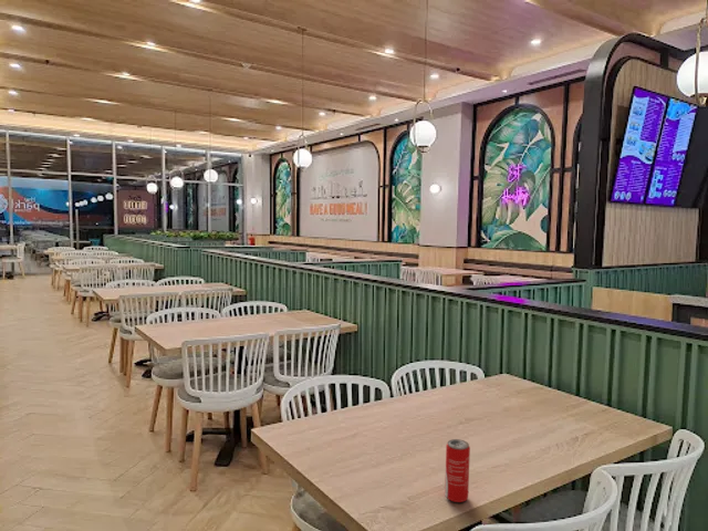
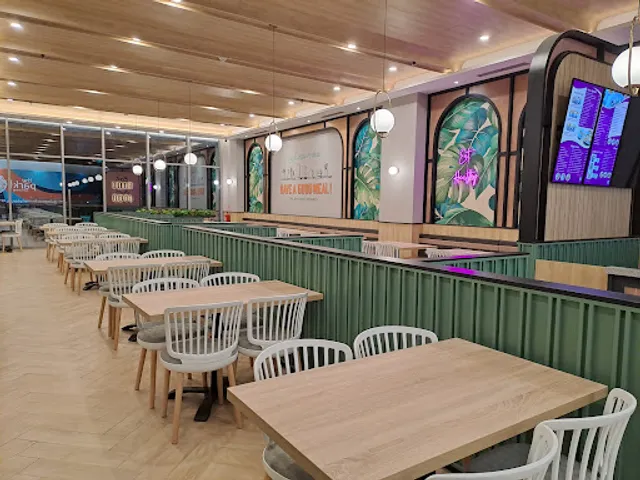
- beverage can (457, 470)
